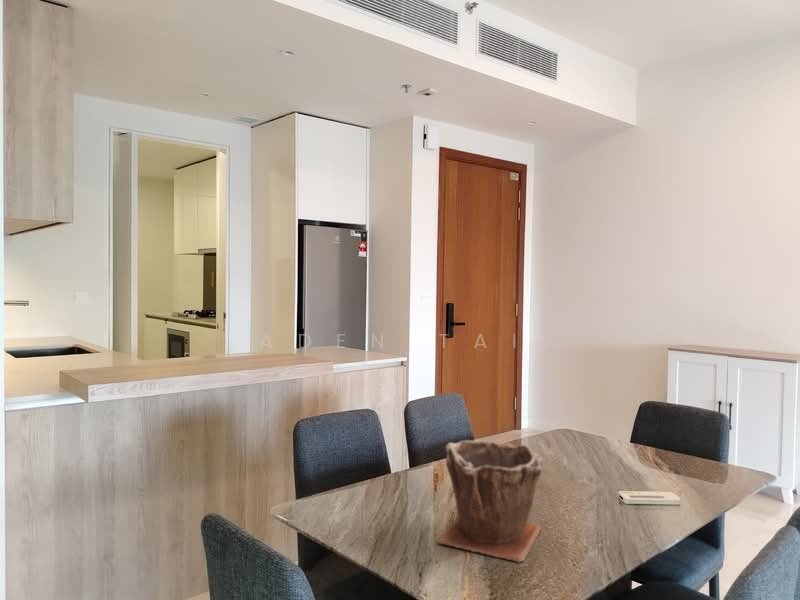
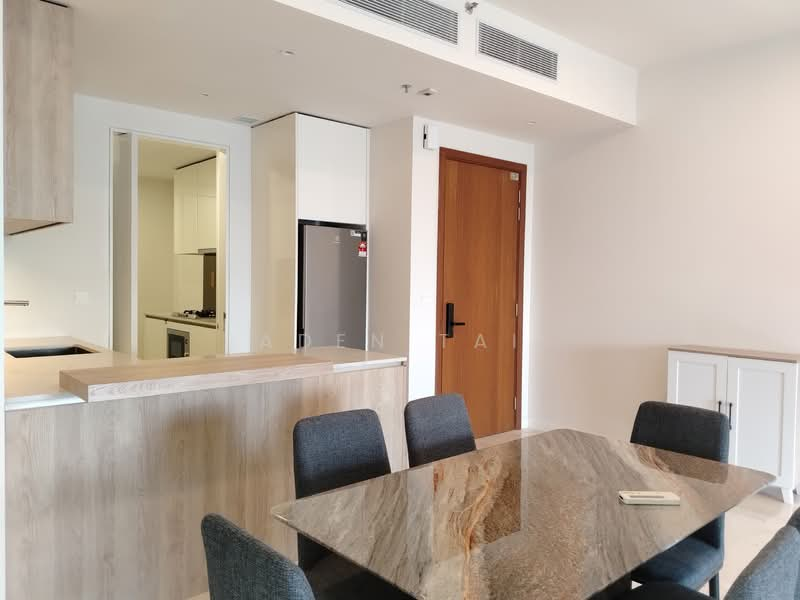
- plant pot (491, 492)
